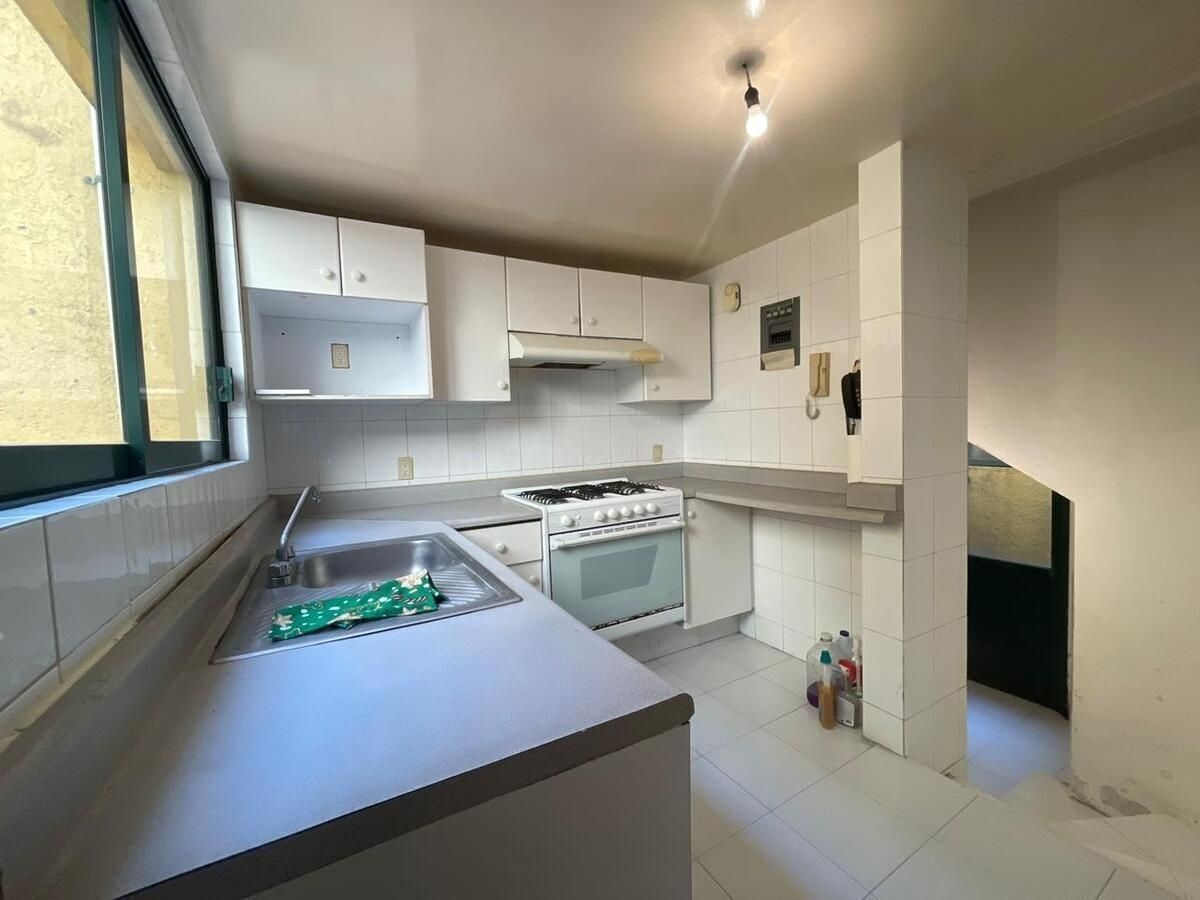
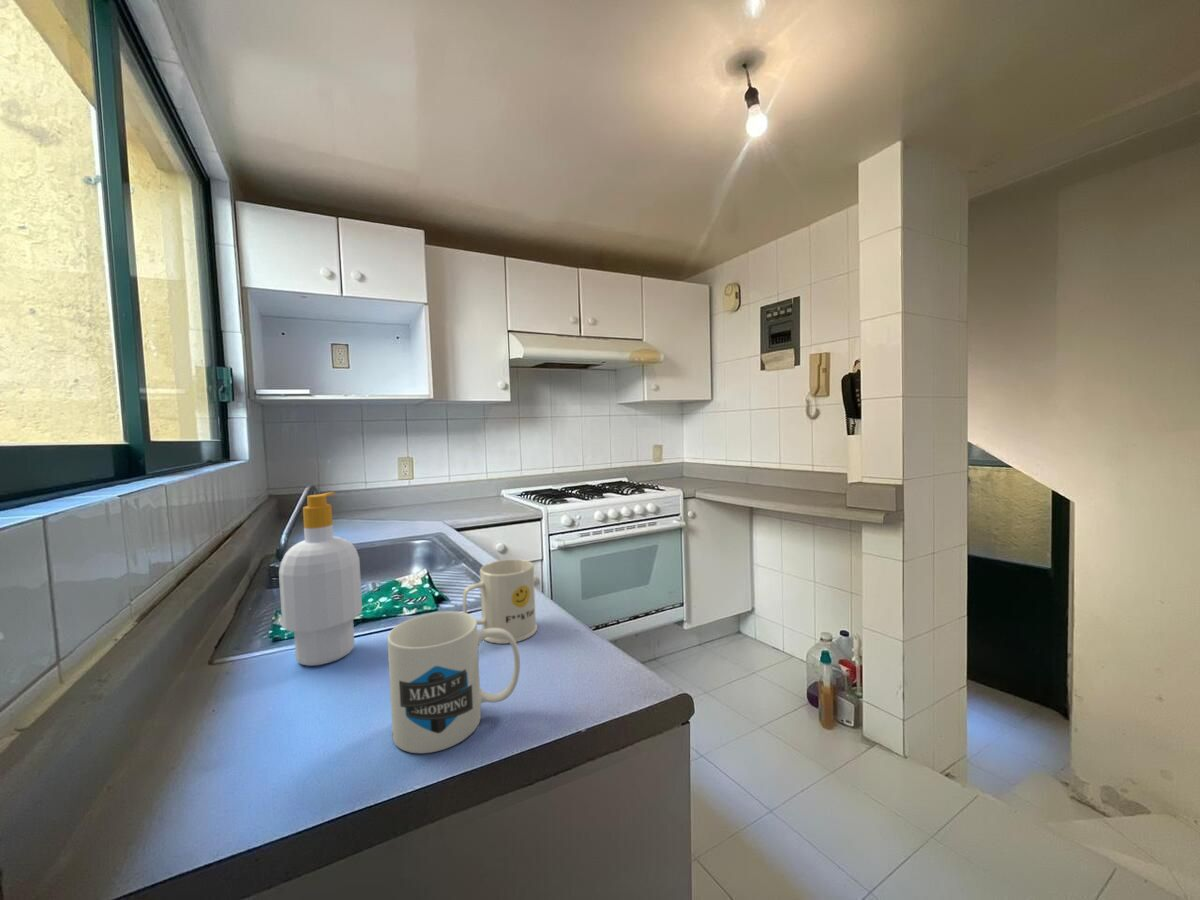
+ mug (501, 601)
+ mug (451, 674)
+ soap bottle (321, 575)
